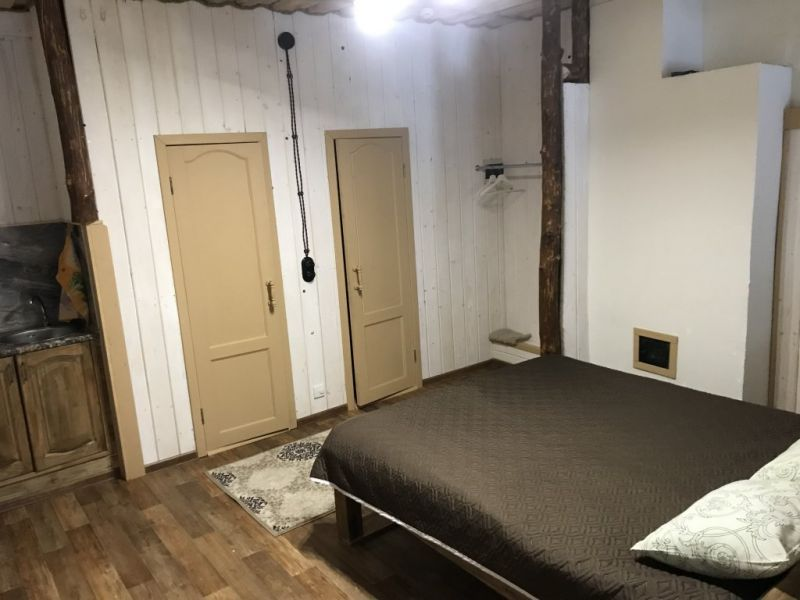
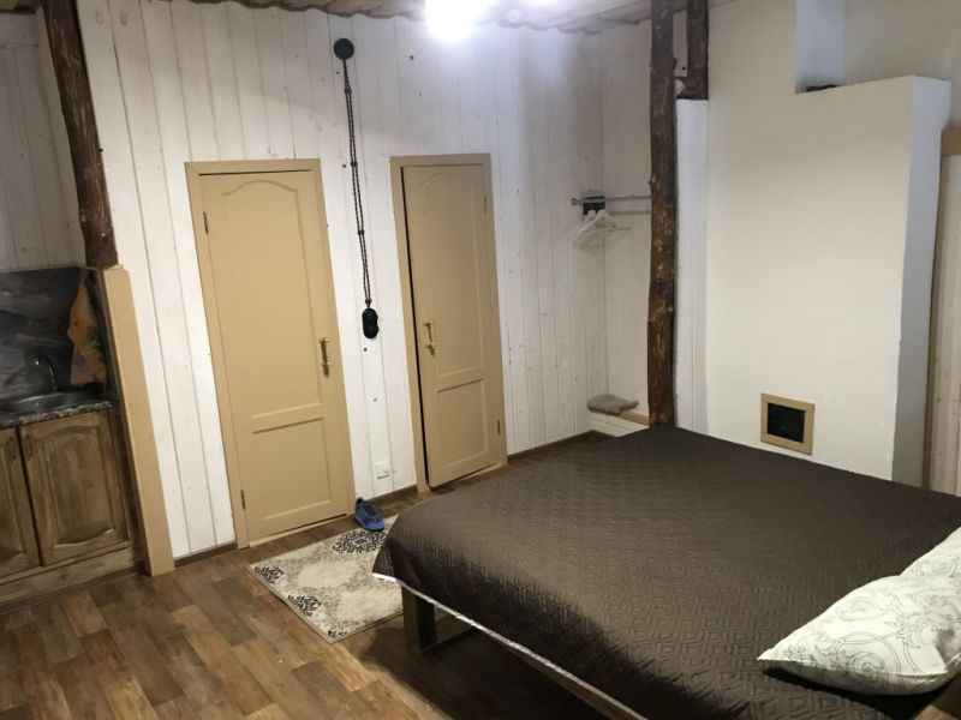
+ sneaker (368, 512)
